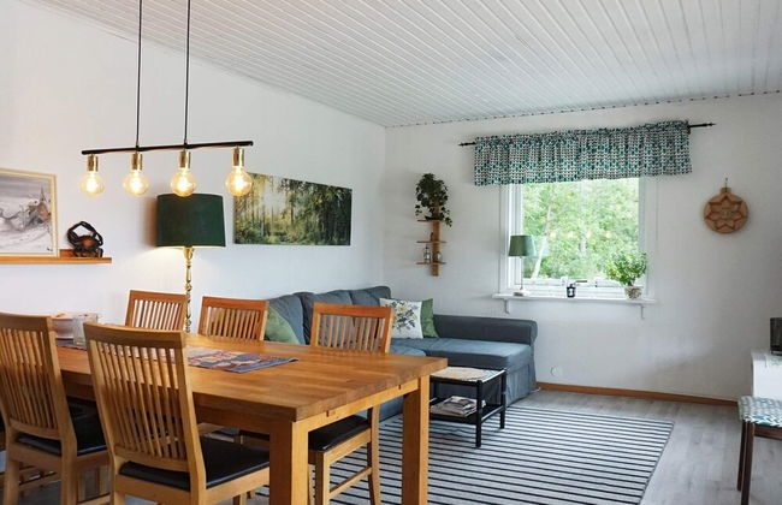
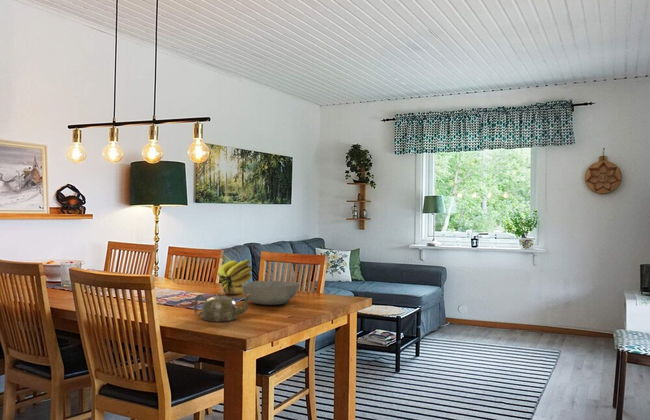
+ banana (234, 276)
+ teapot (222, 305)
+ bowl (270, 292)
